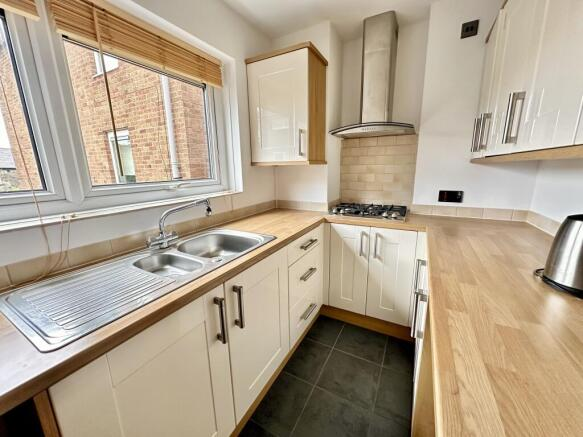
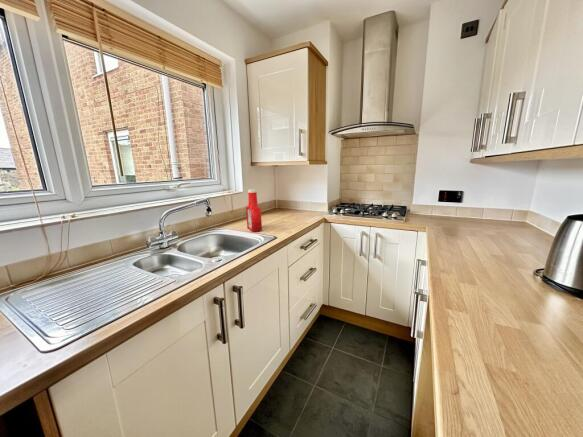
+ soap bottle (253, 209)
